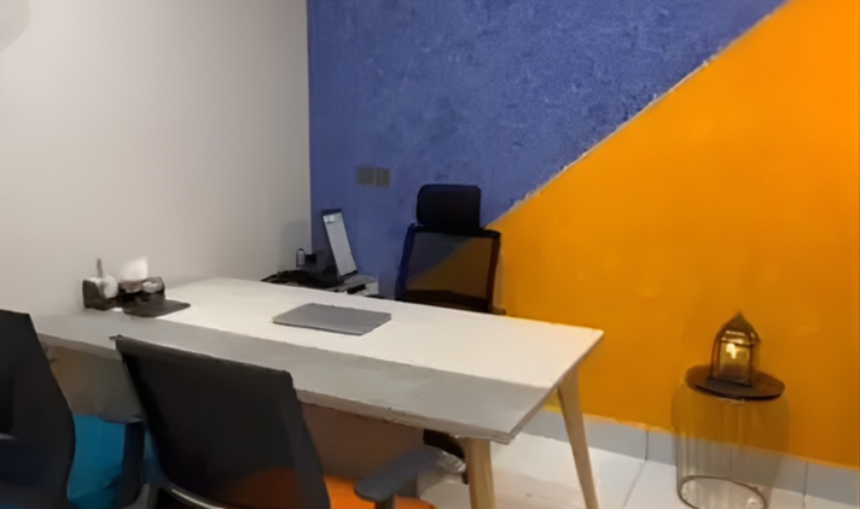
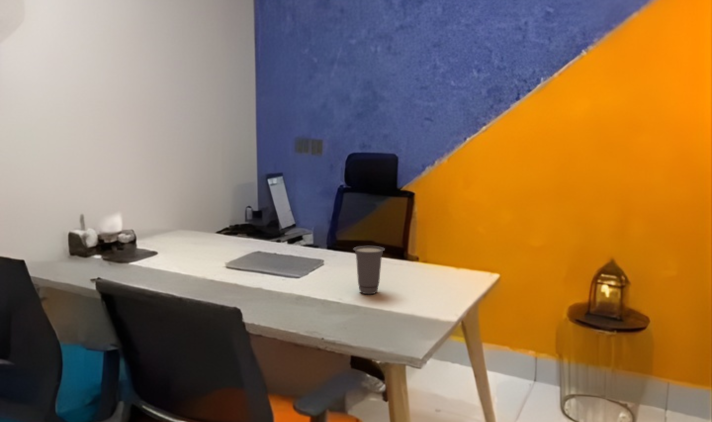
+ cup (368, 270)
